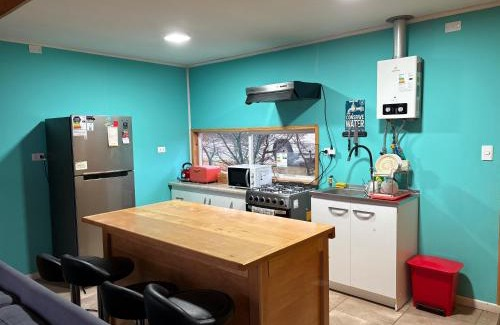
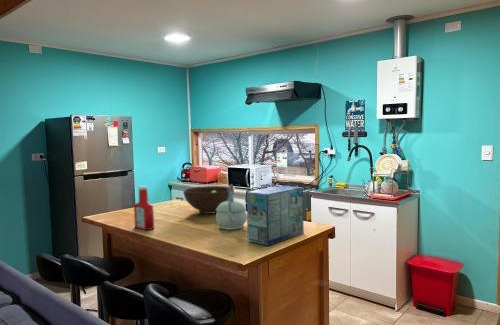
+ soap bottle (143, 207)
+ fruit bowl (209, 200)
+ toaster pastry box (276, 213)
+ kettle (231, 206)
